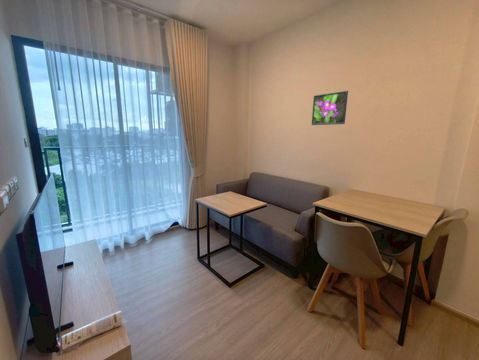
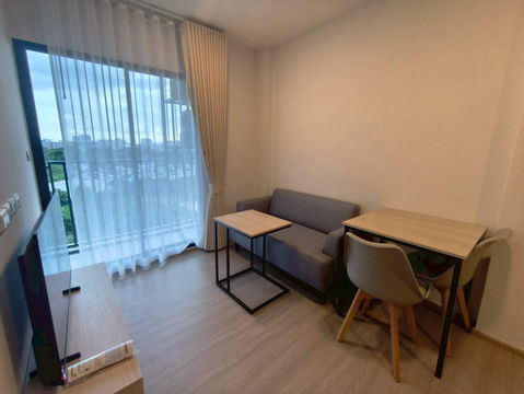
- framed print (328, 109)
